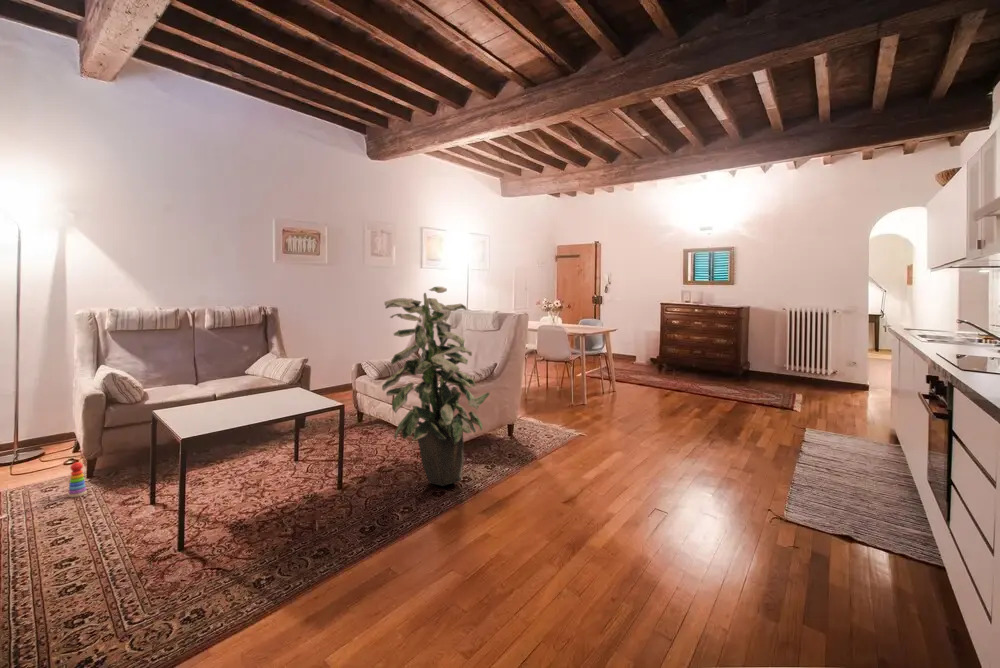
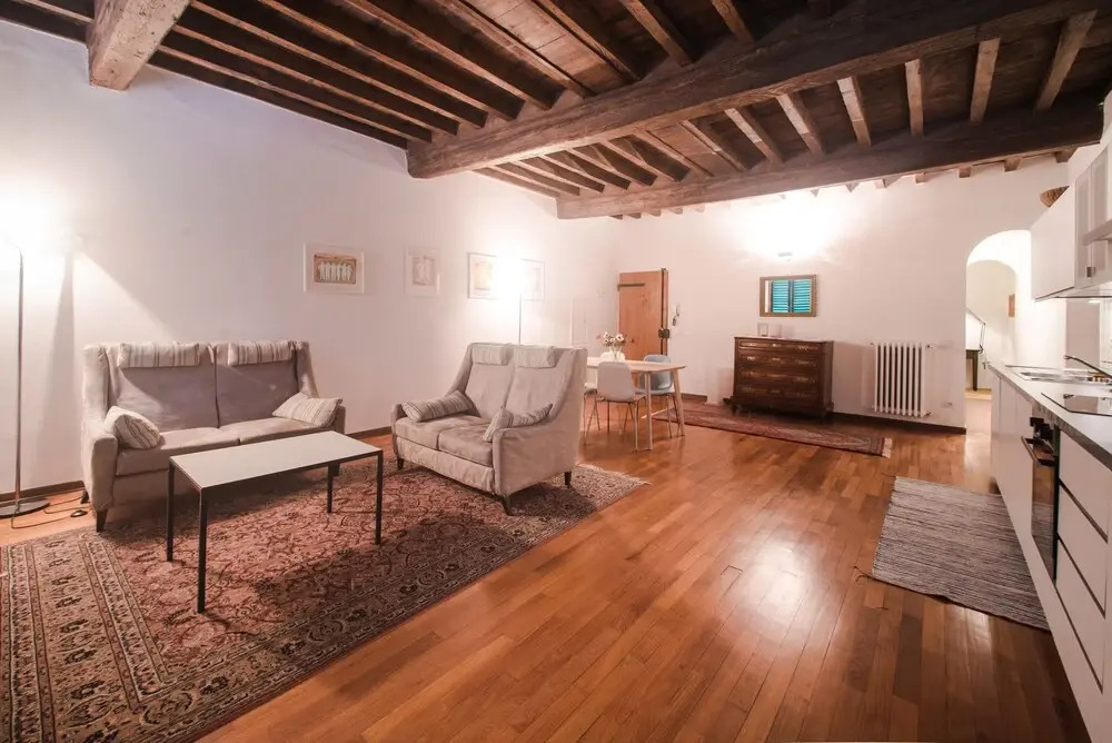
- indoor plant (433, 385)
- stacking toy (77, 478)
